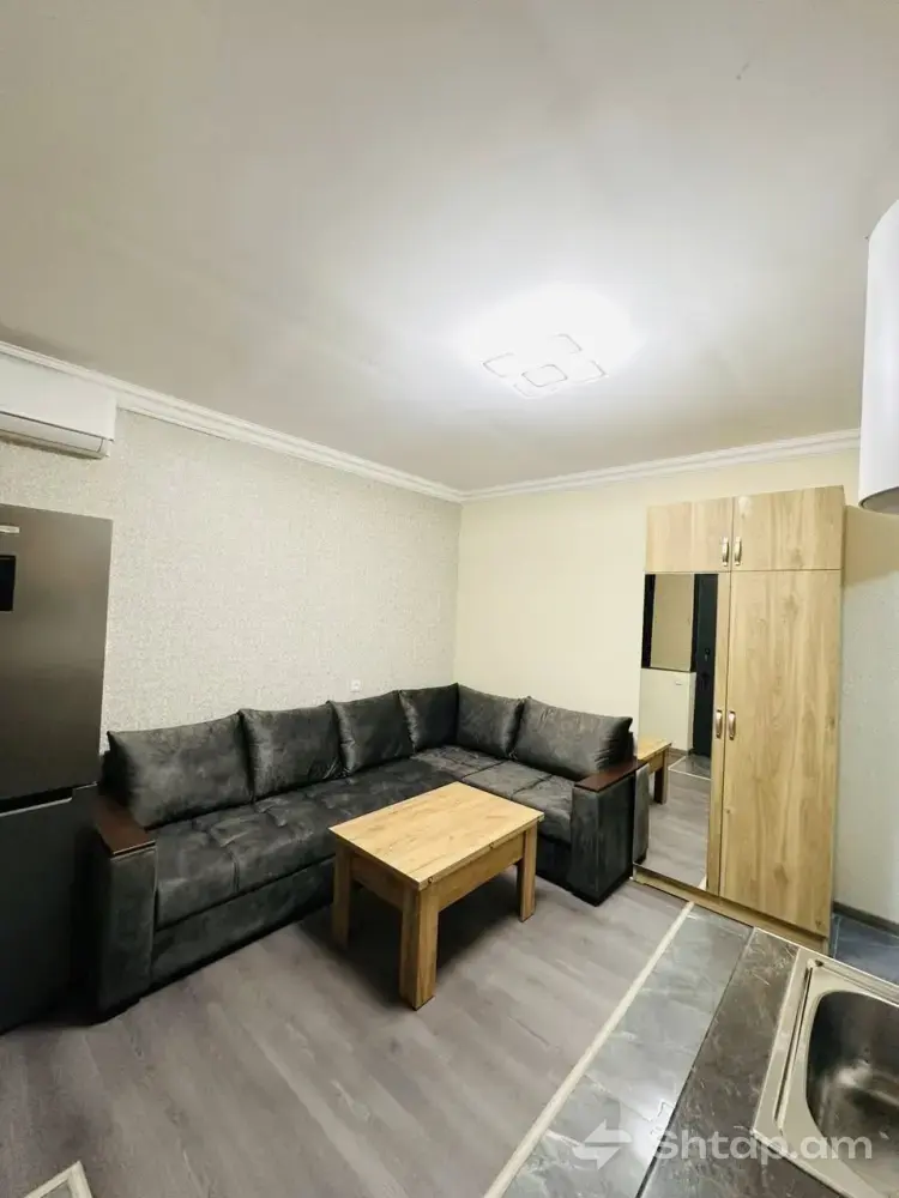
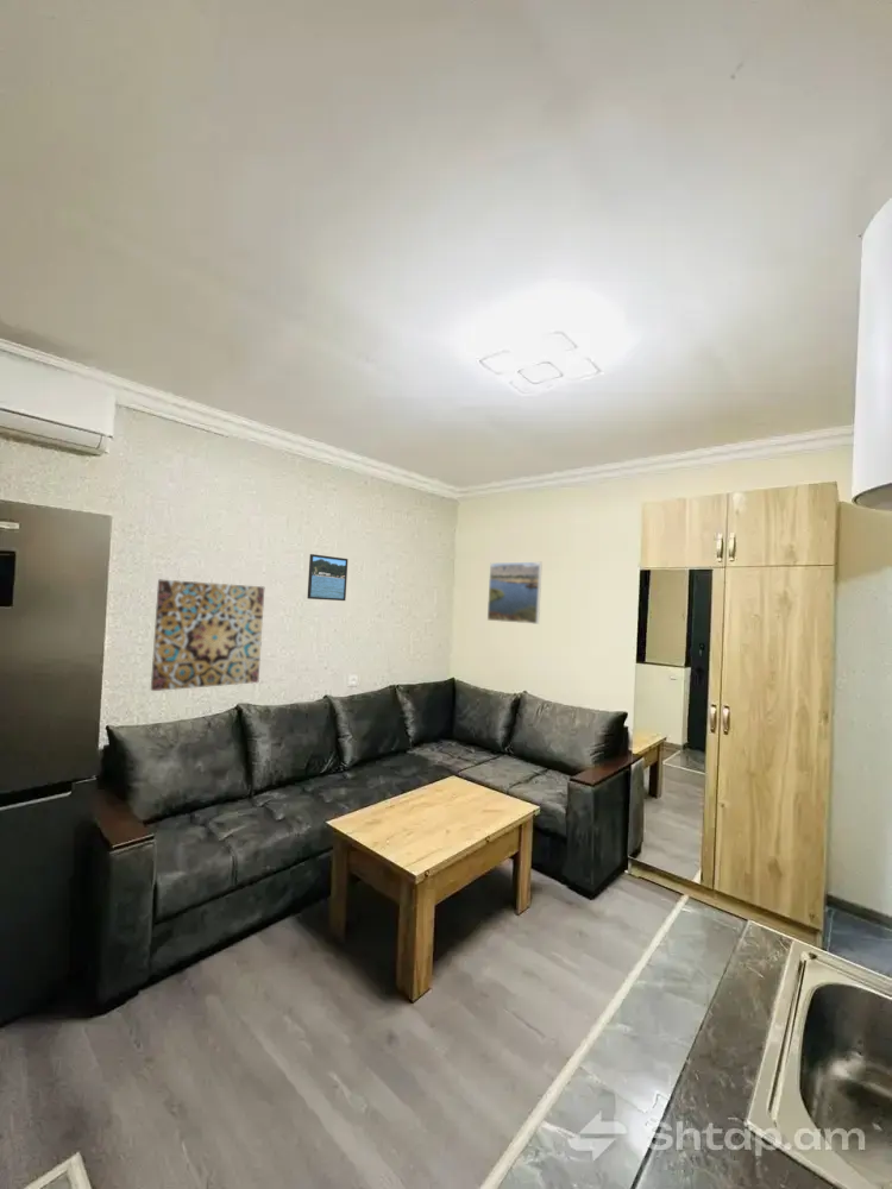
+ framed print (328, 578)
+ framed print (513, 592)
+ wall art (212, 634)
